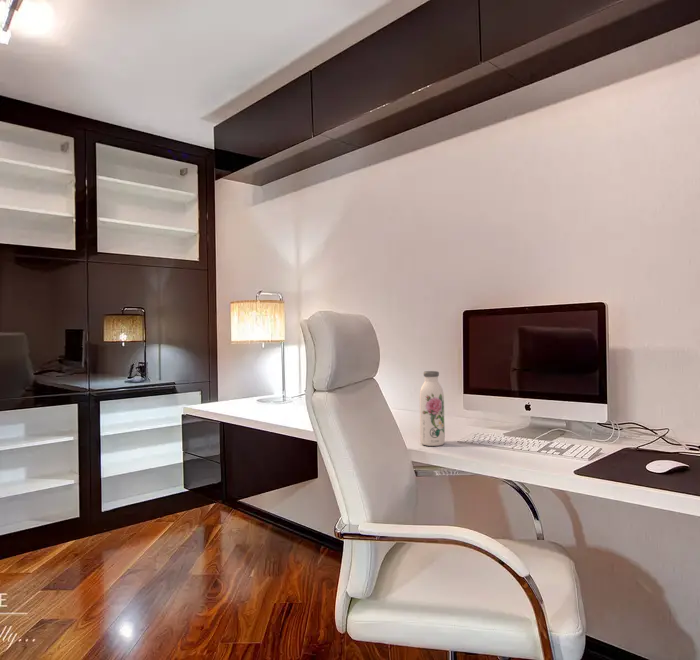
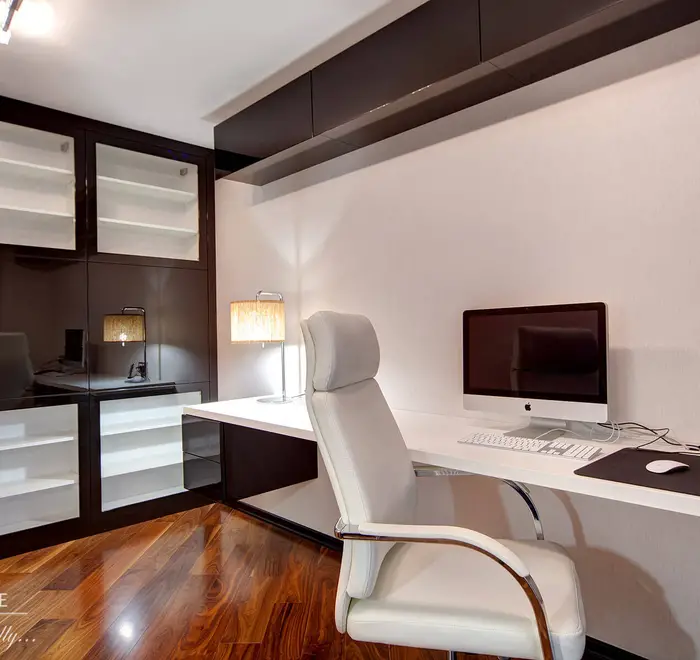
- water bottle (431, 407)
